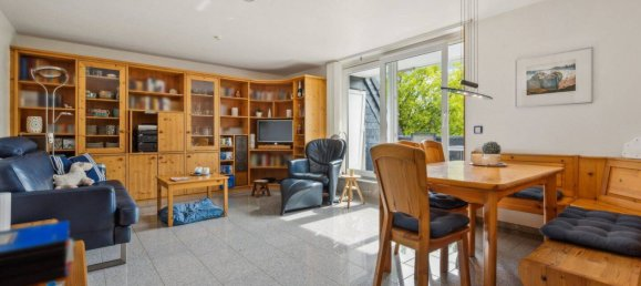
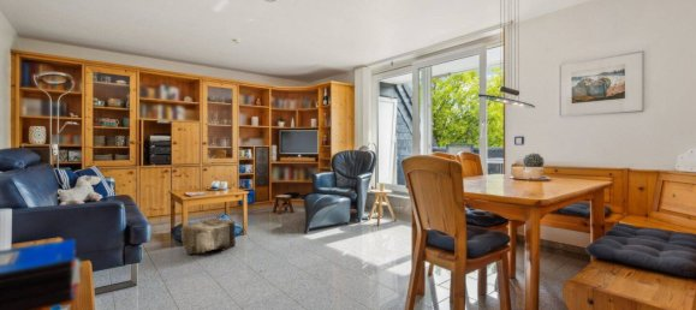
+ pouf (209, 237)
